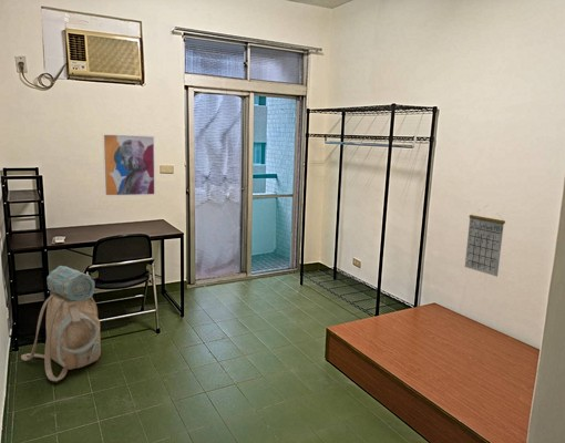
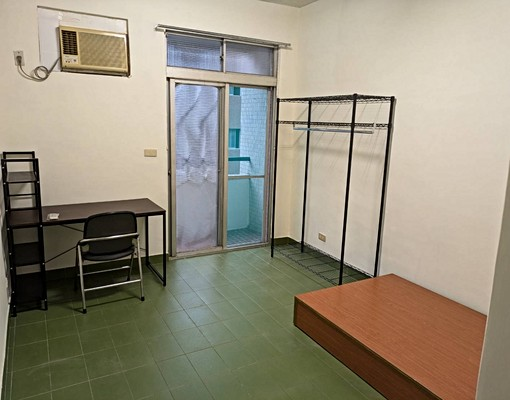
- wall art (130, 165)
- calendar (484, 238)
- backpack (64, 316)
